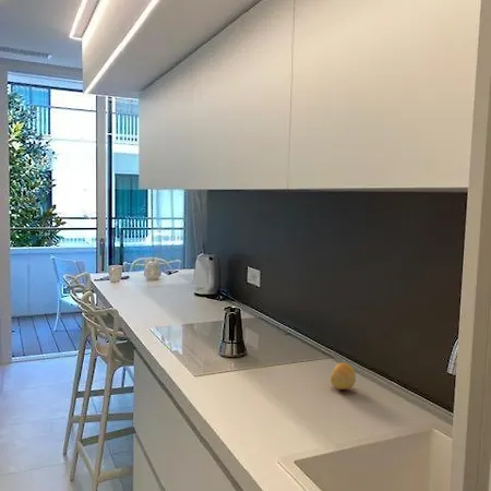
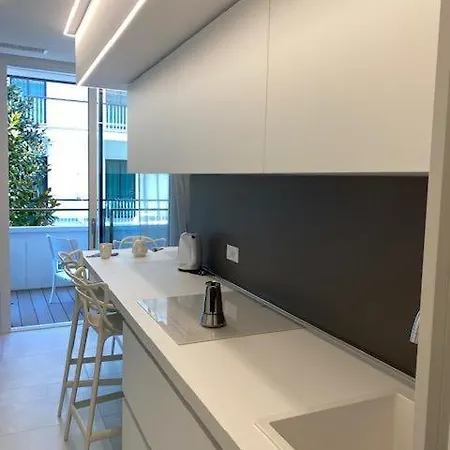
- fruit (343, 376)
